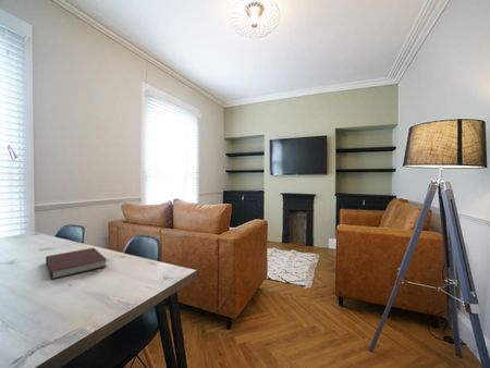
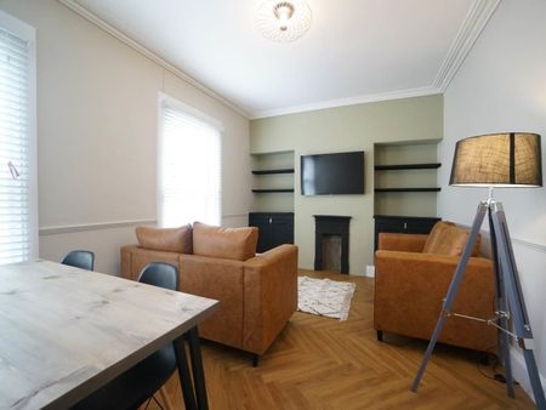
- notebook (75, 260)
